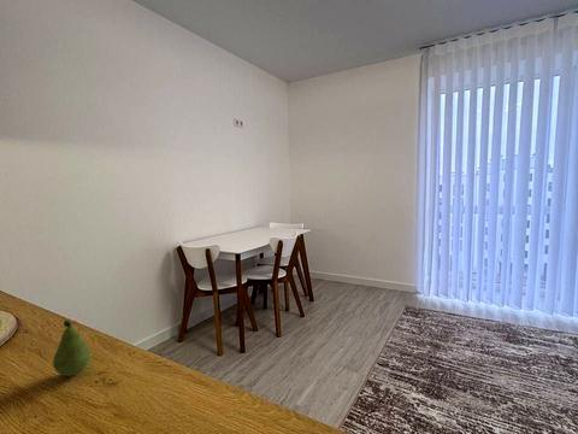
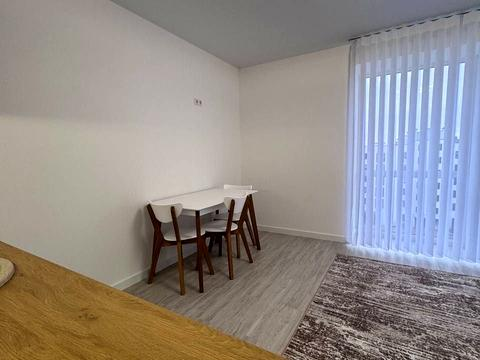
- fruit (71, 346)
